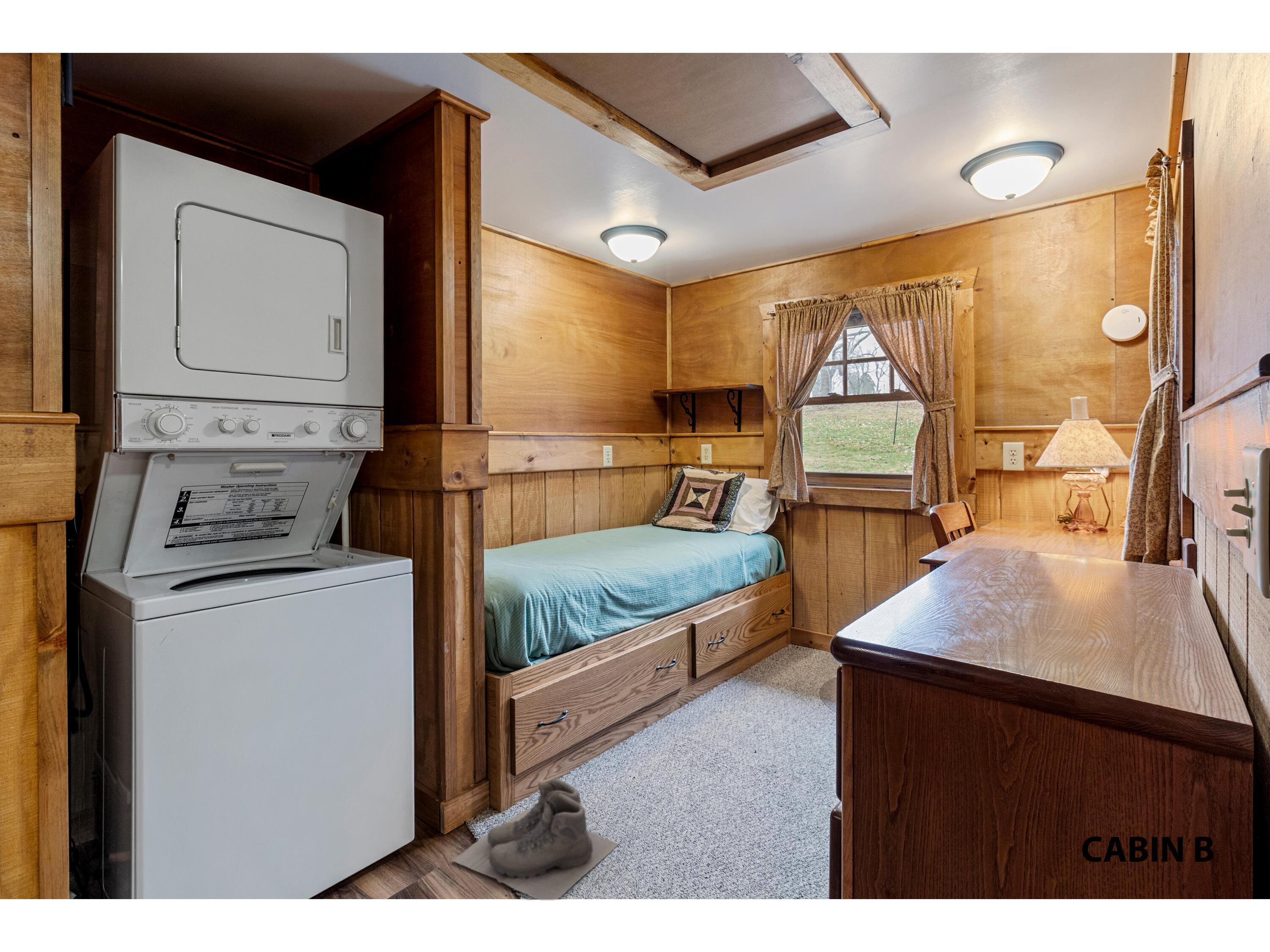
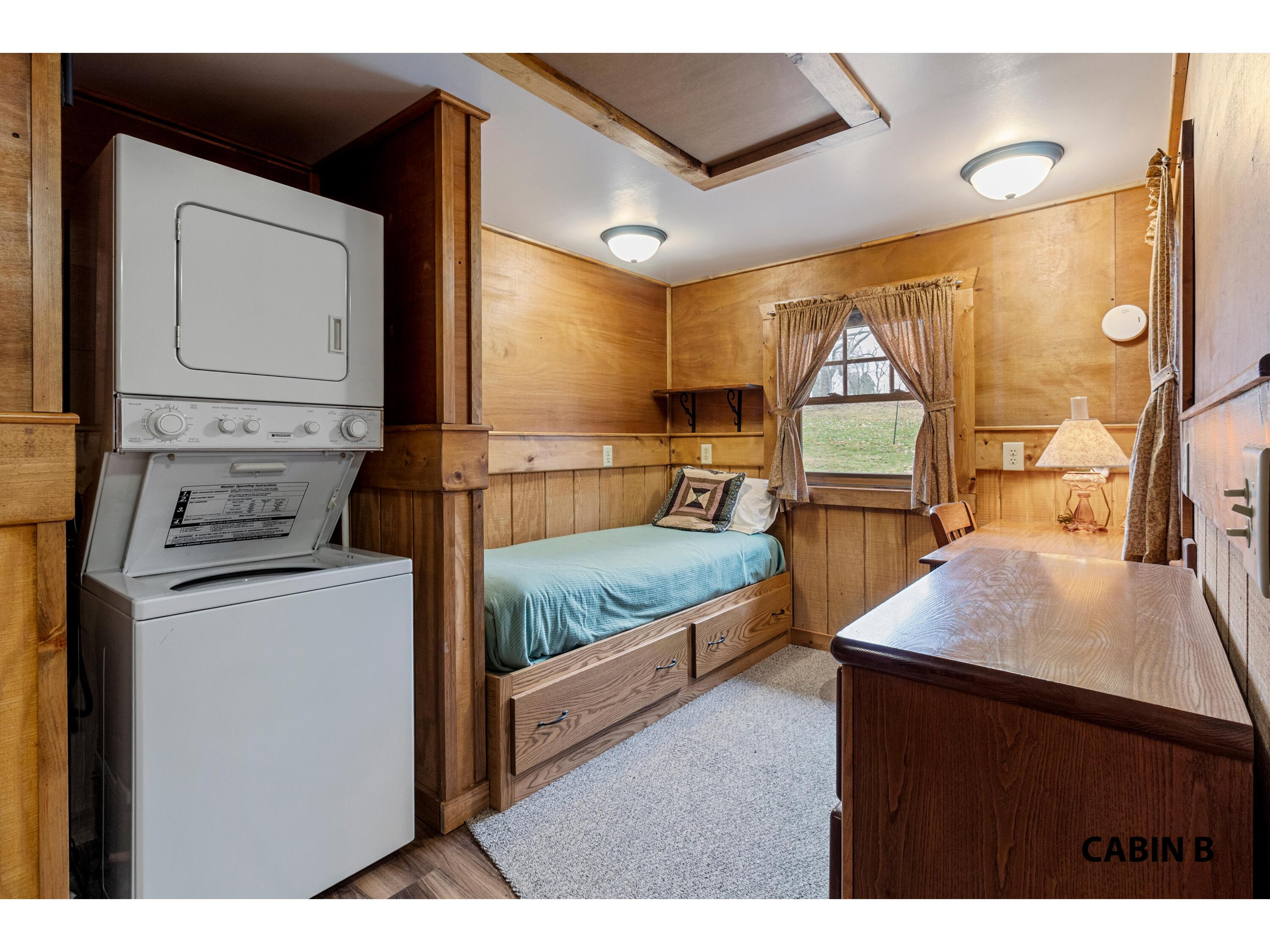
- boots (537, 819)
